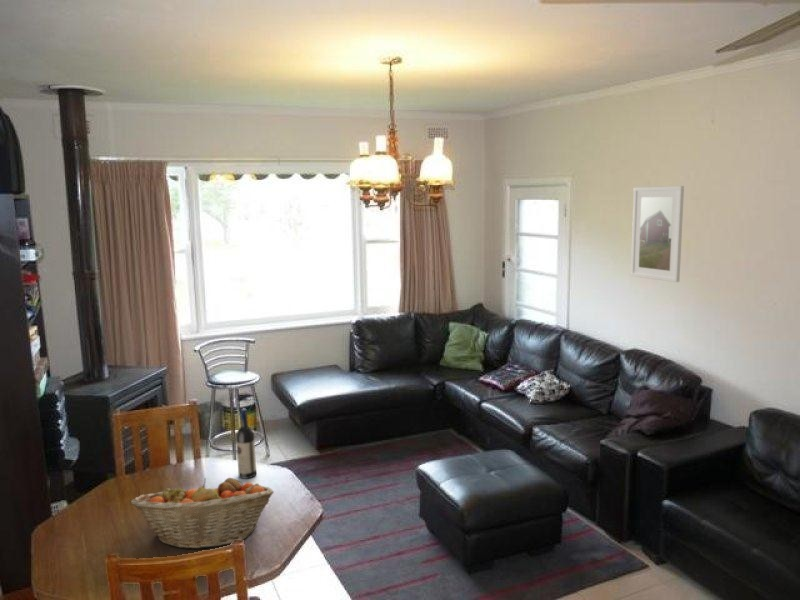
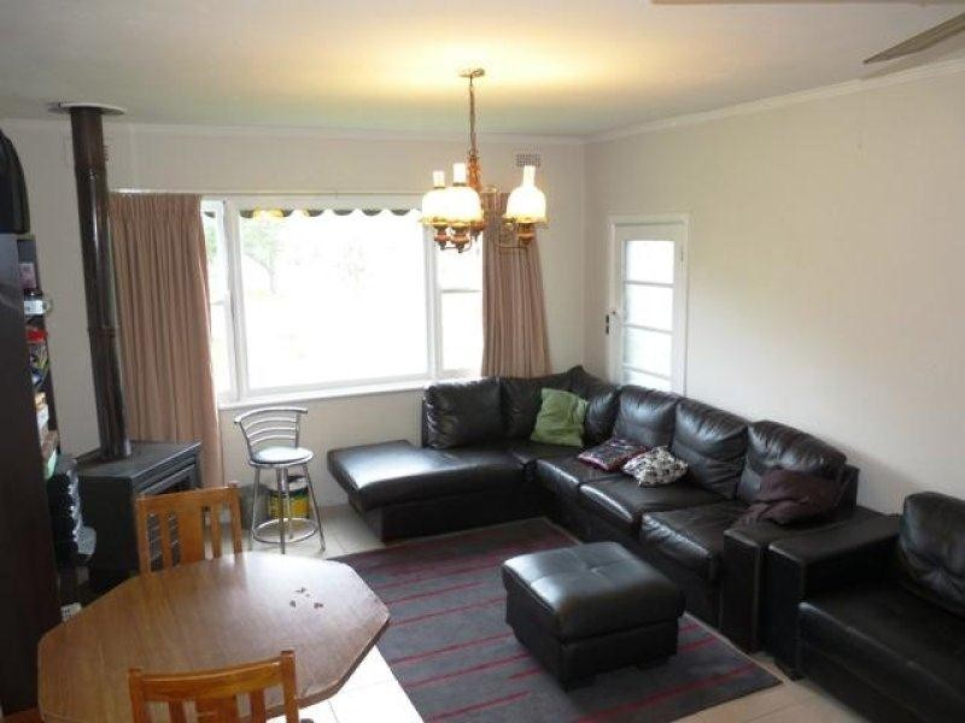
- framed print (655, 233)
- wine bottle (245, 442)
- fruit basket (204, 506)
